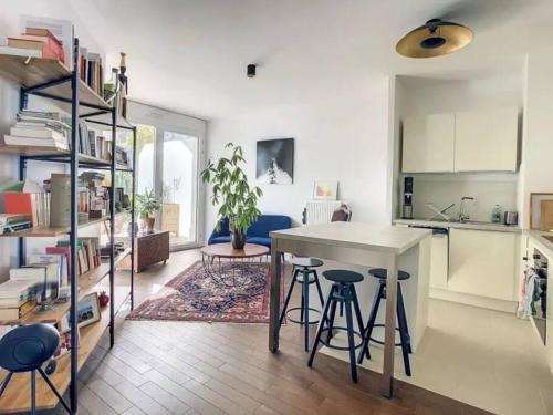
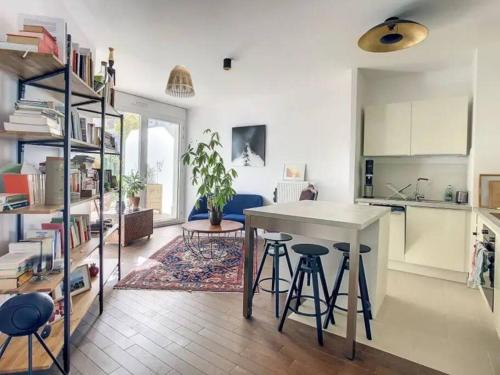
+ lamp shade (179, 80)
